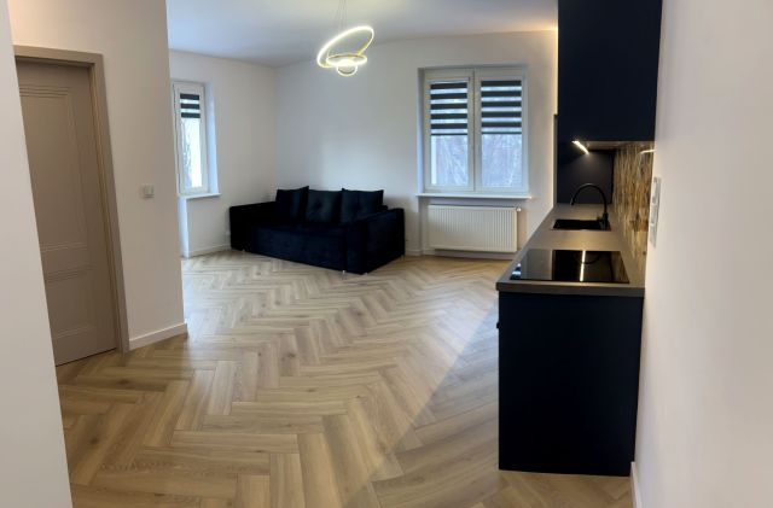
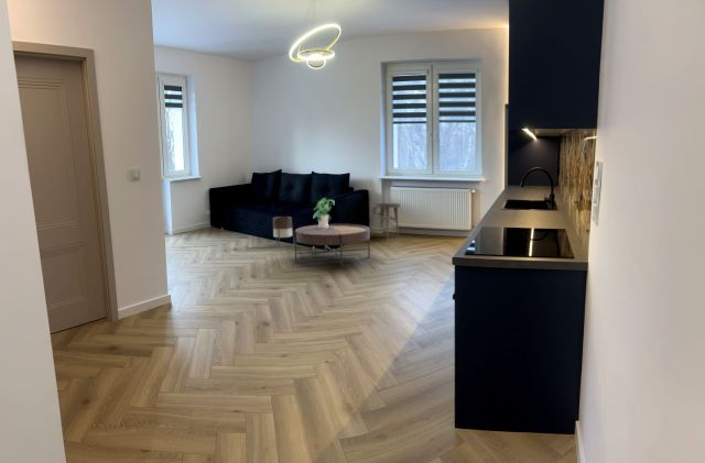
+ planter (282, 231)
+ side table (384, 219)
+ potted plant (324, 212)
+ coffee table (333, 244)
